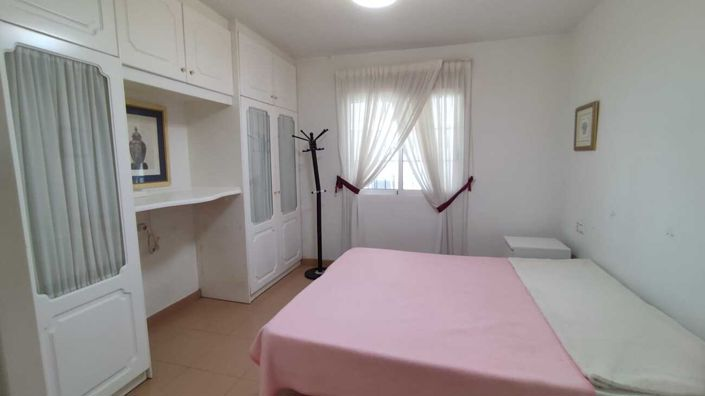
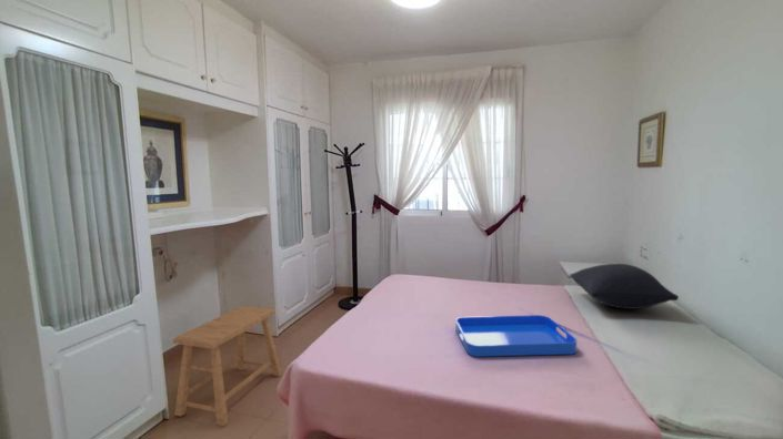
+ stool (233, 359)
+ serving tray (511, 334)
+ pillow (618, 285)
